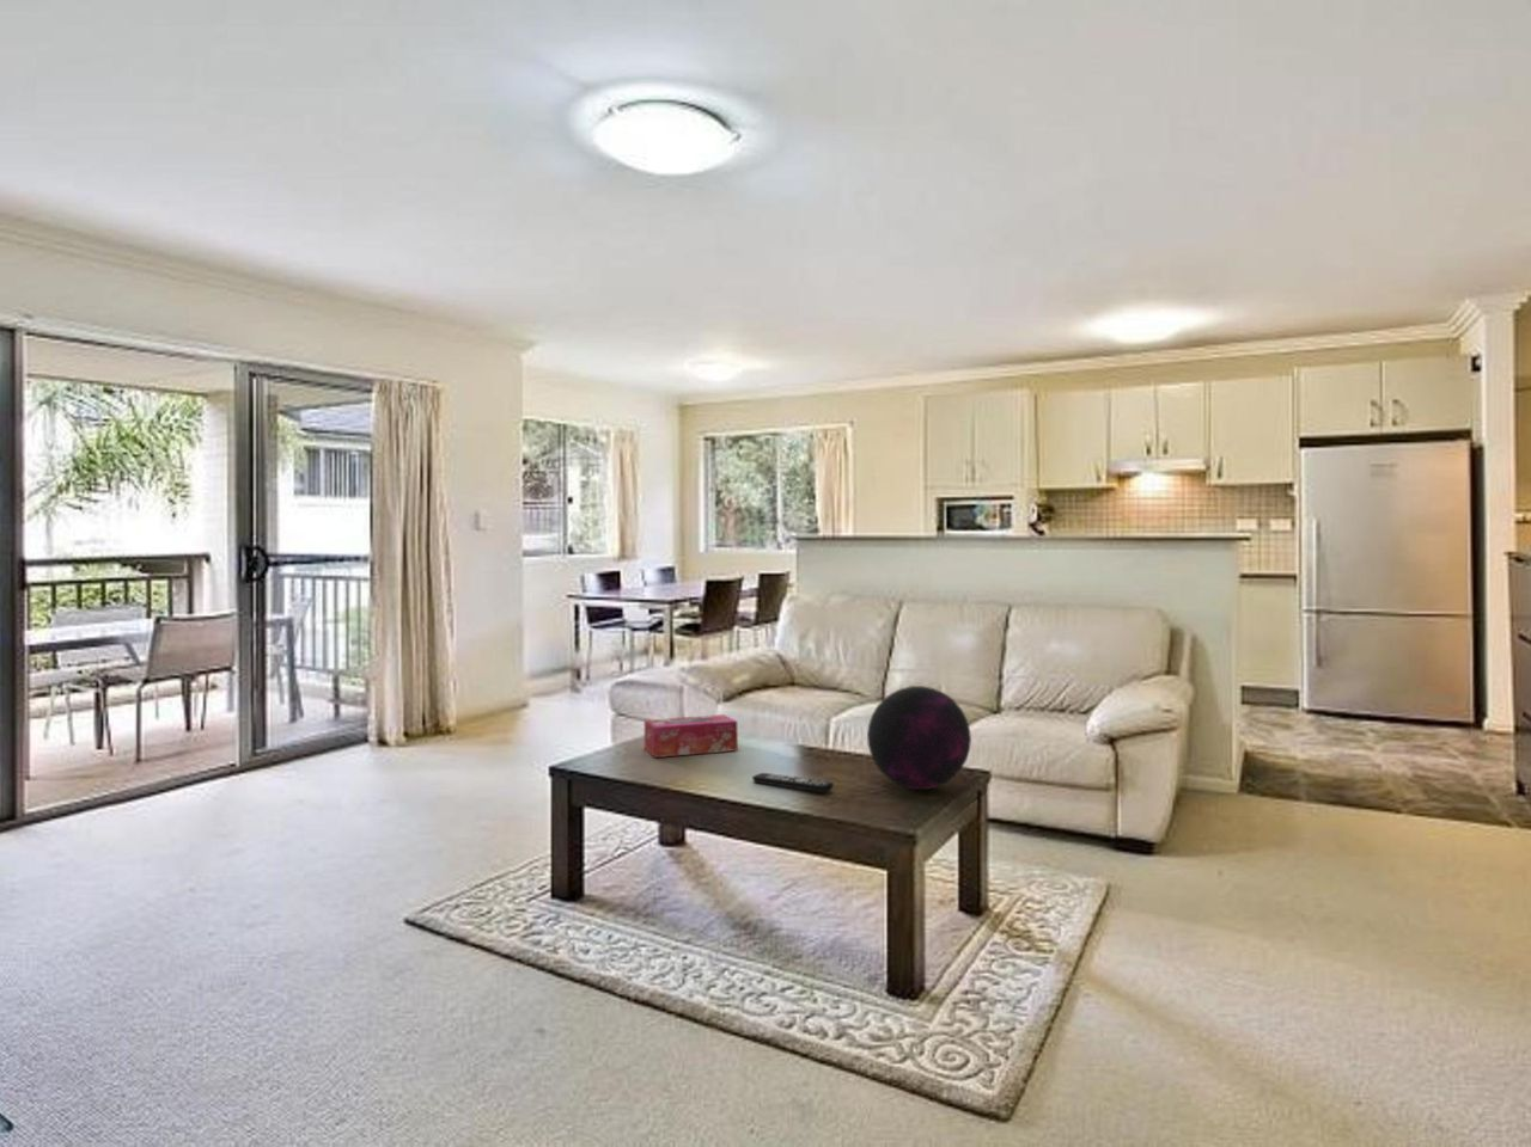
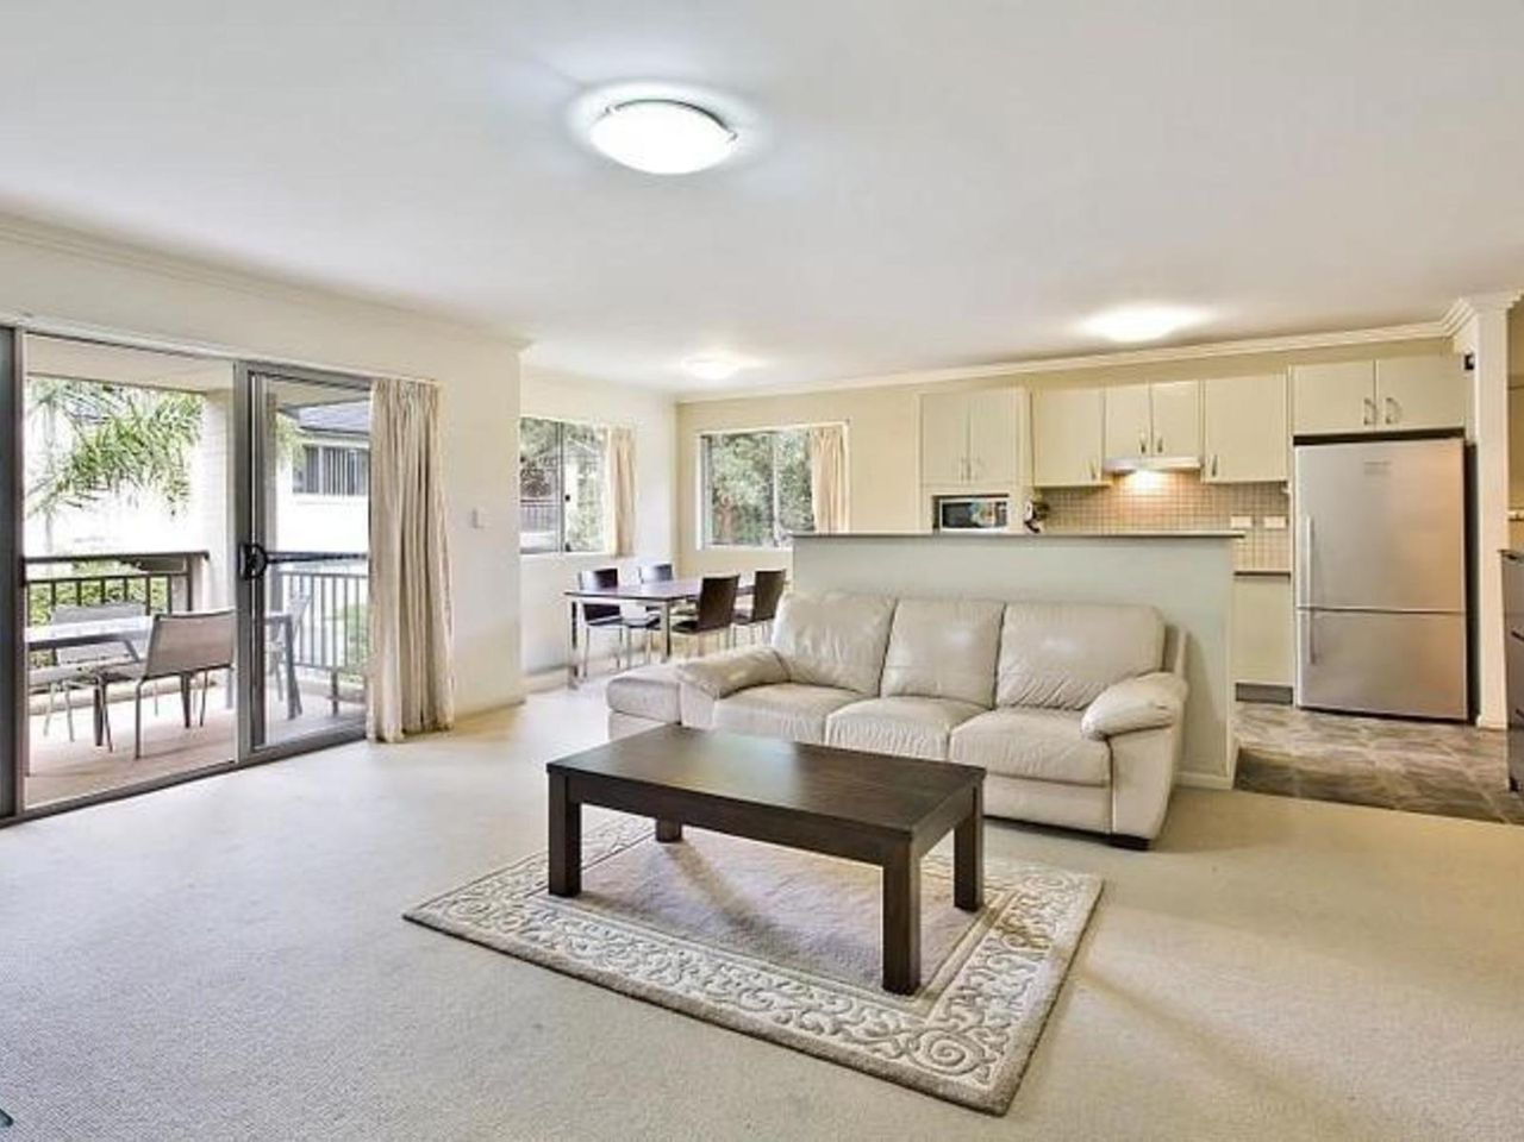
- remote control (792, 782)
- tissue box (690, 735)
- decorative orb (919, 737)
